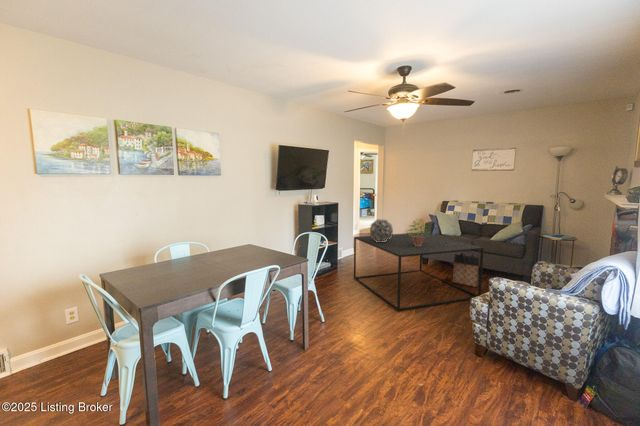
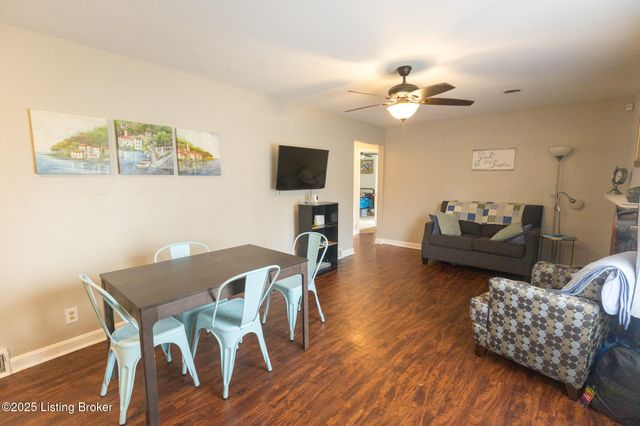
- potted plant (418, 232)
- bag (466, 268)
- coffee table (415, 270)
- decorative sphere (381, 230)
